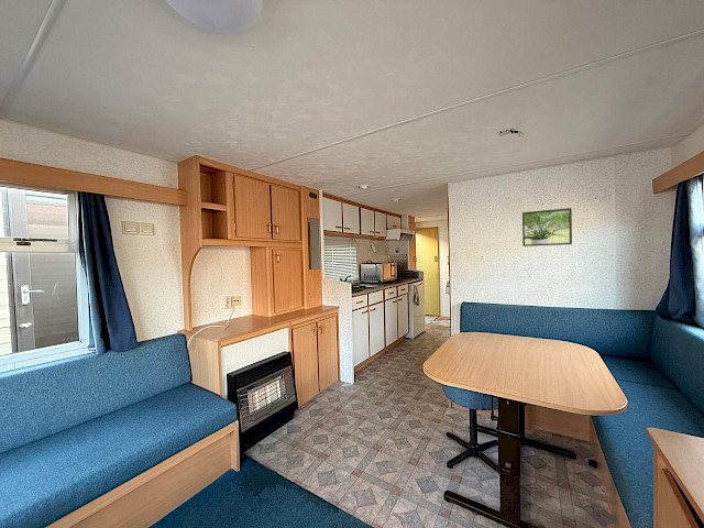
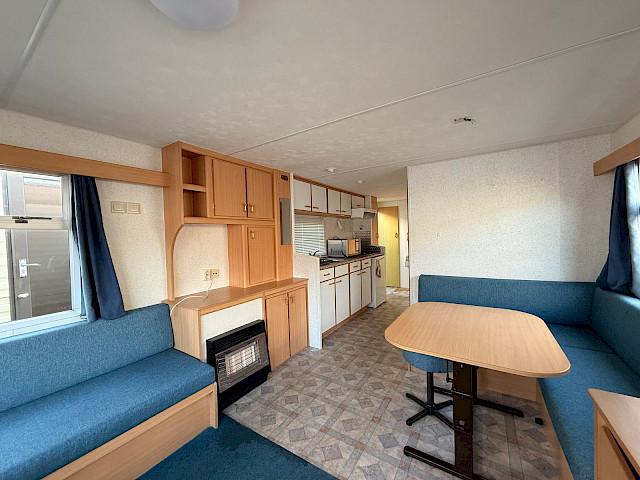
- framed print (546, 228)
